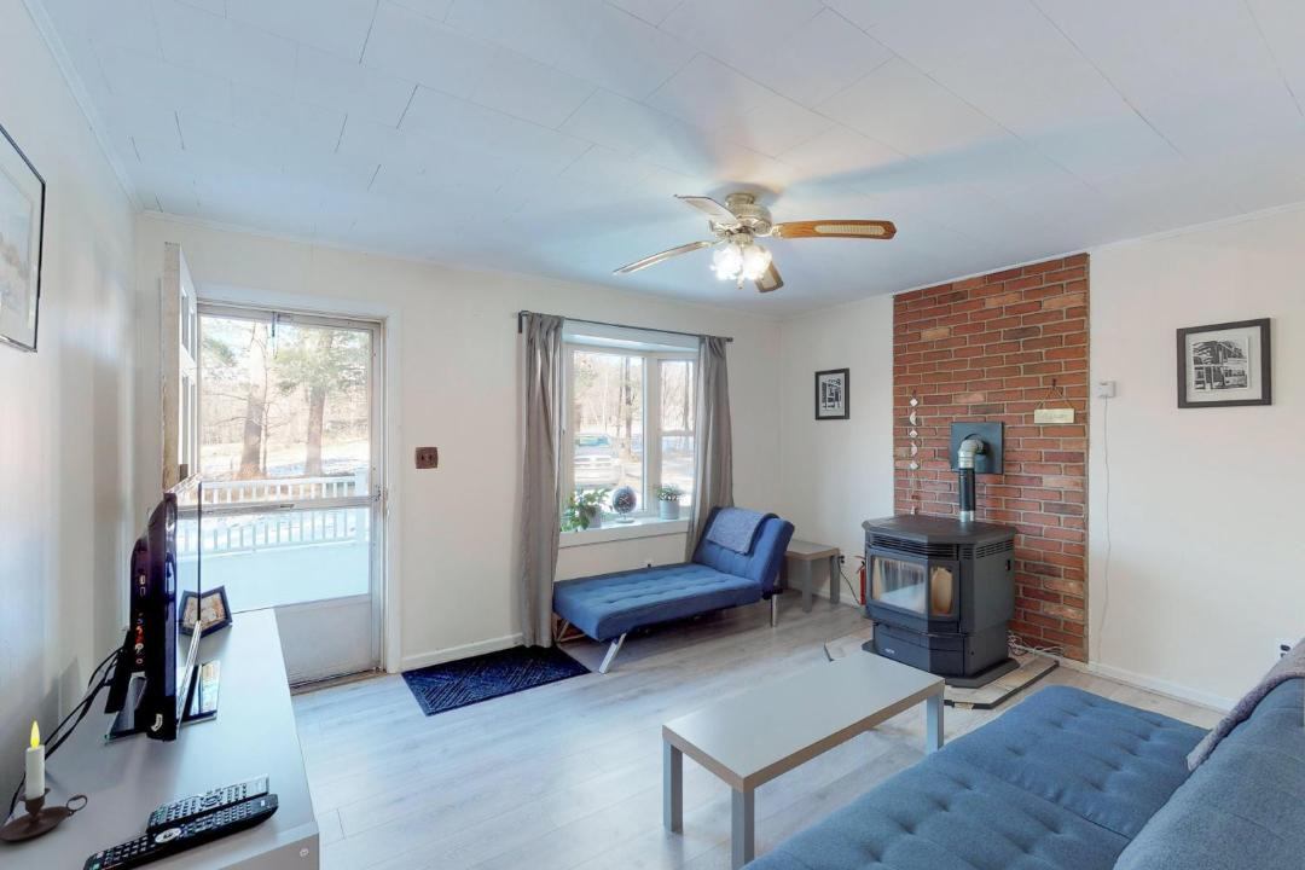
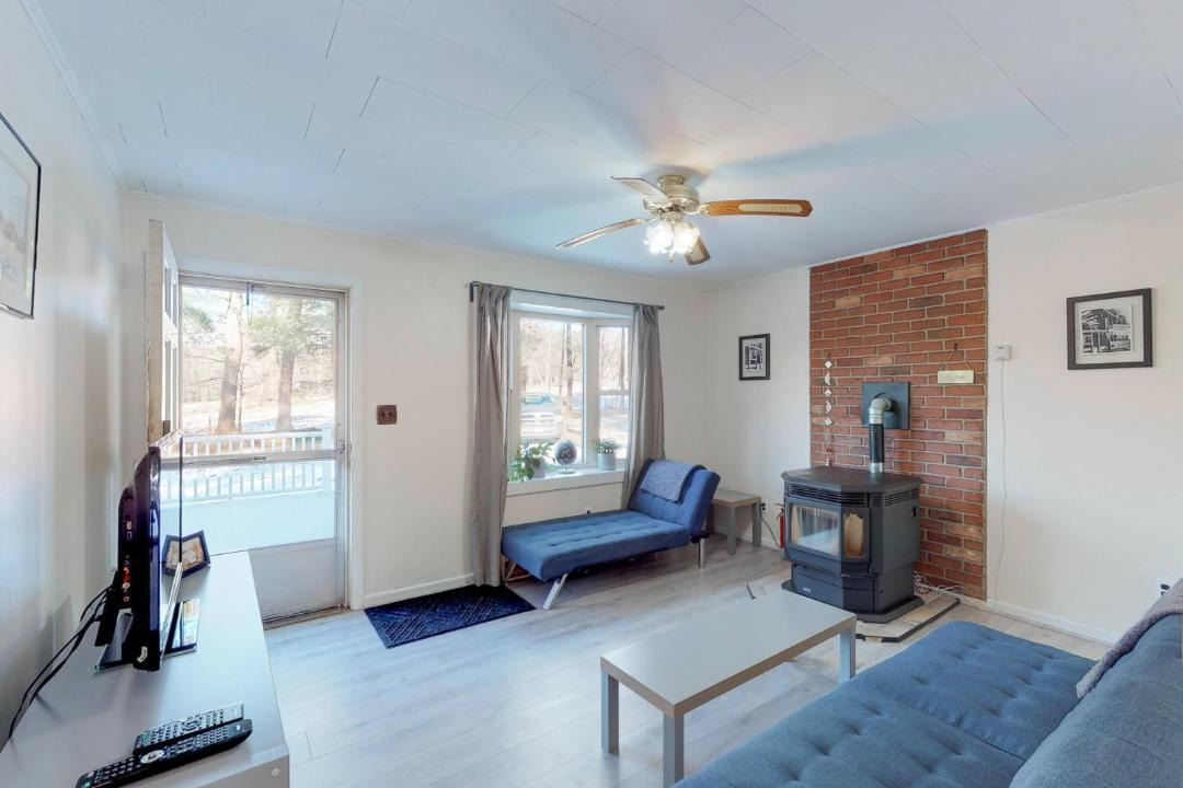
- candle (44, 771)
